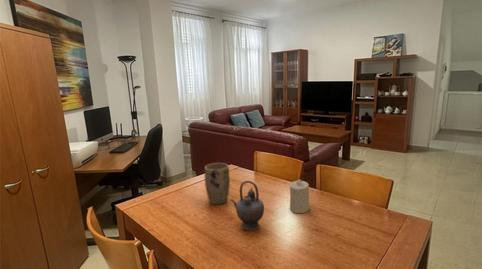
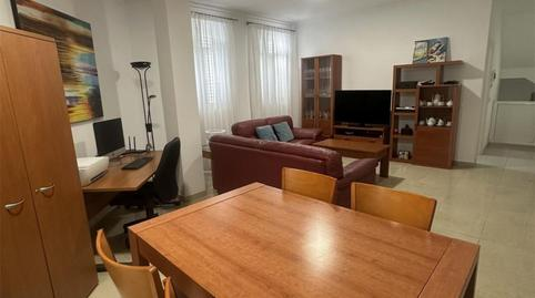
- teapot (246, 203)
- plant pot (217, 183)
- candle (299, 194)
